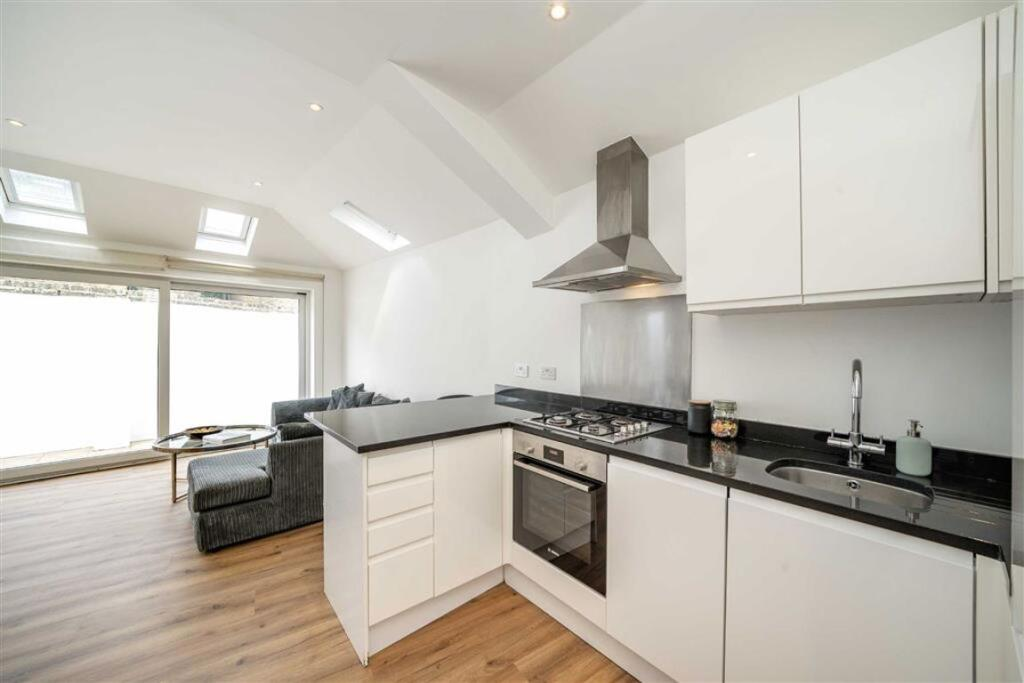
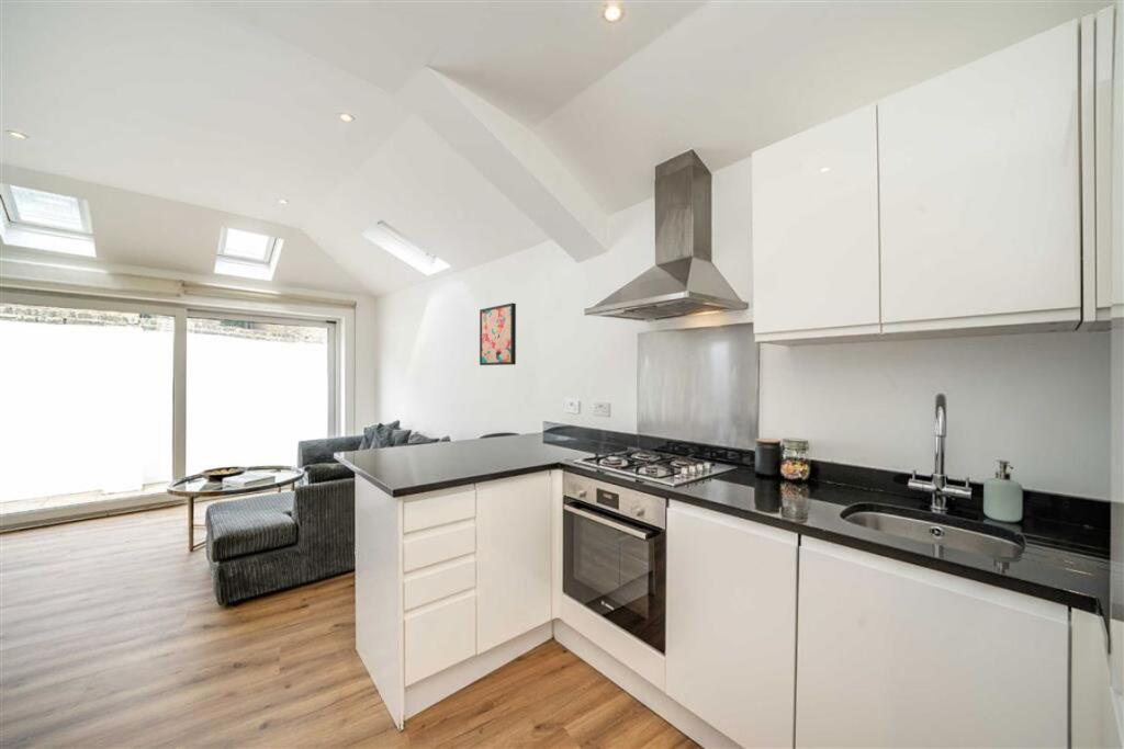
+ wall art (496, 336)
